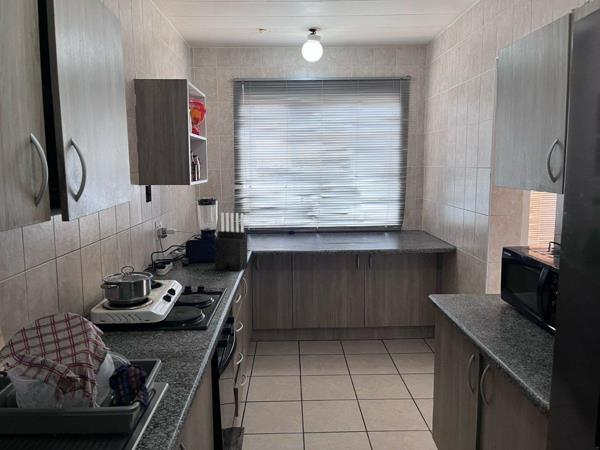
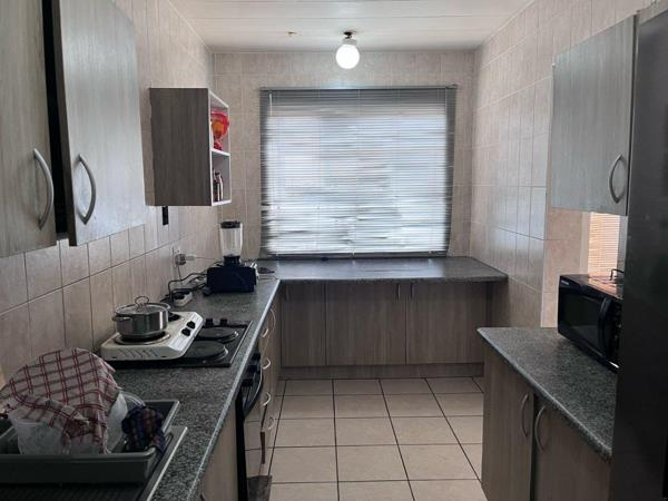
- knife block (229, 241)
